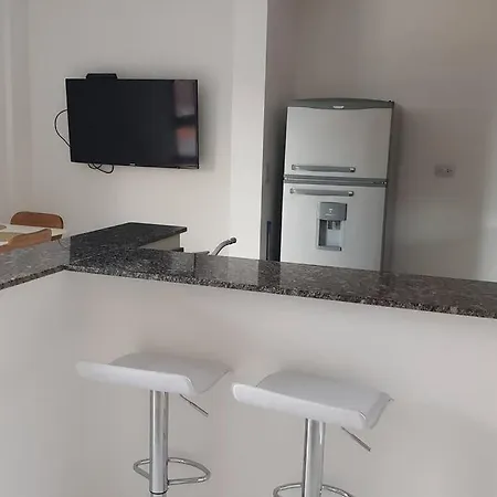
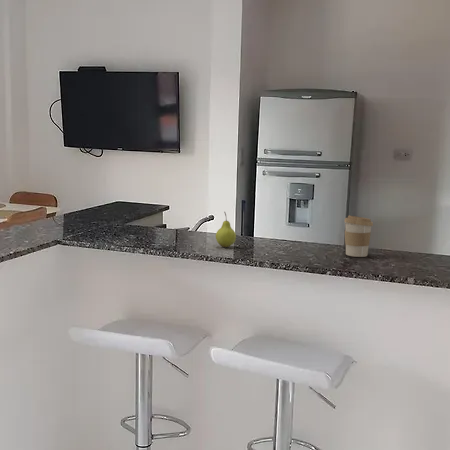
+ coffee cup (357, 235)
+ fruit (226, 229)
